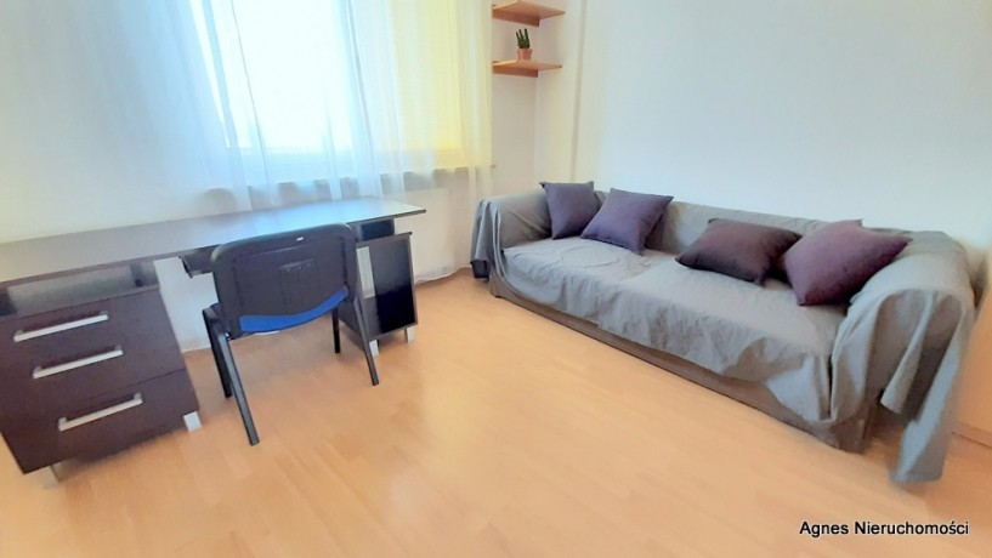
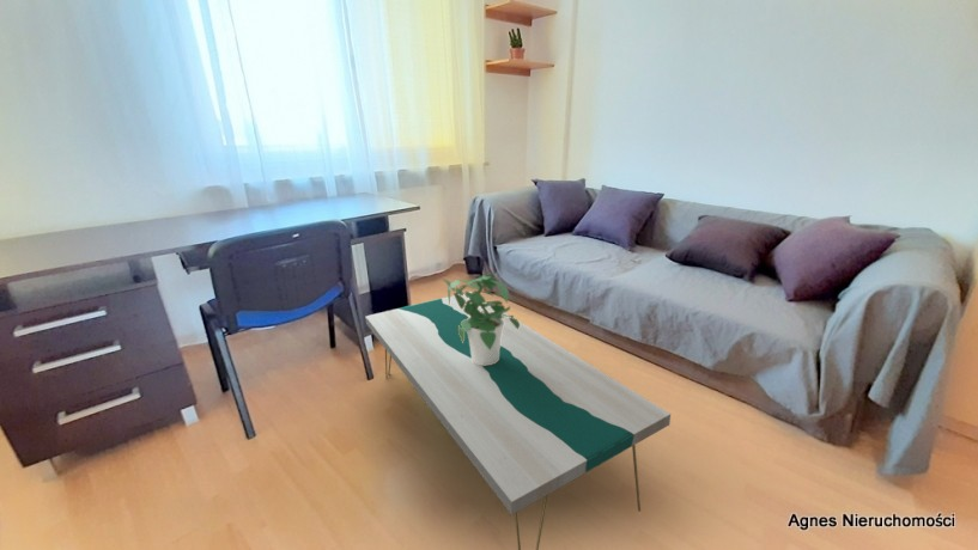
+ potted plant (484, 318)
+ coffee table (484, 393)
